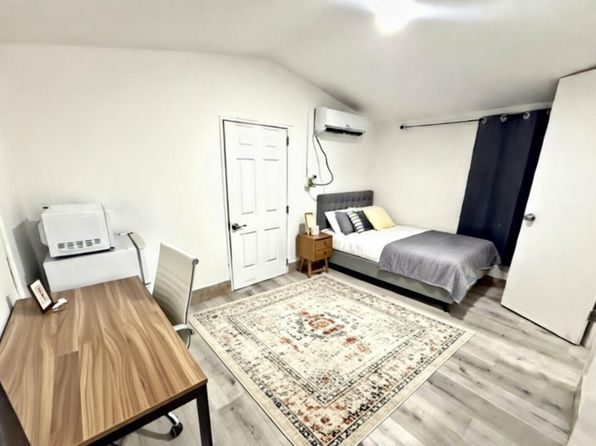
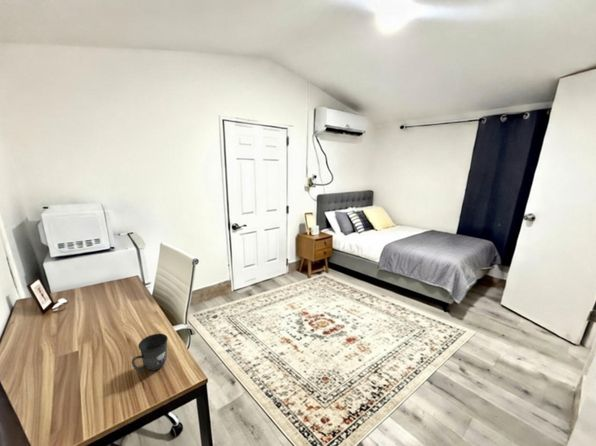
+ mug (150, 356)
